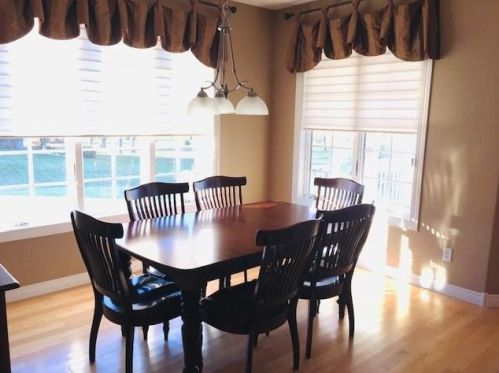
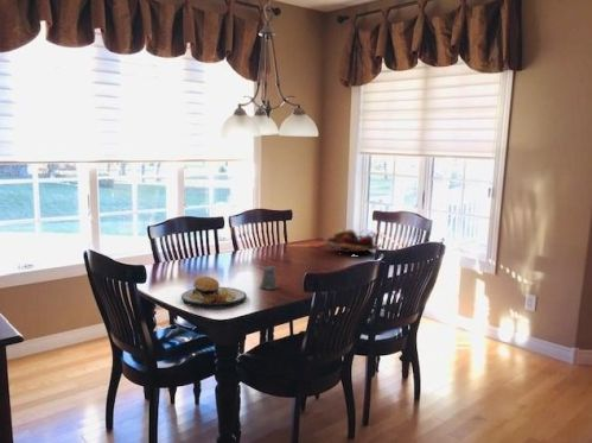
+ plate (214, 283)
+ fruit basket (350, 241)
+ pepper shaker (267, 276)
